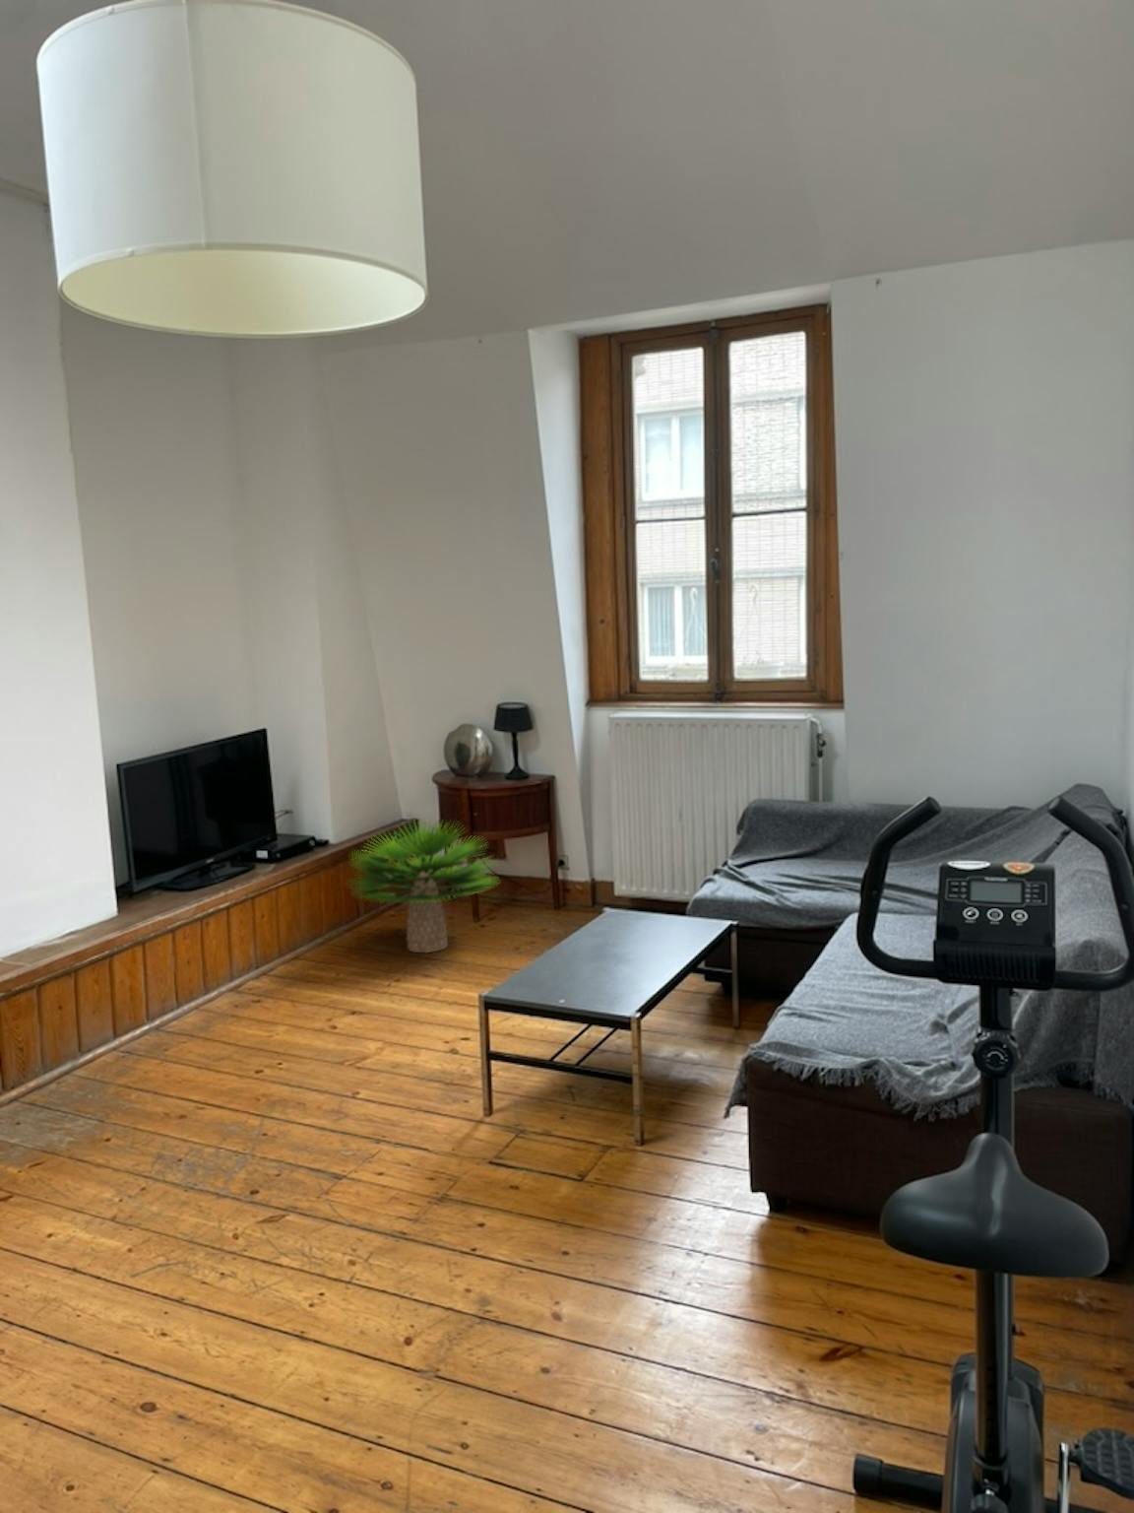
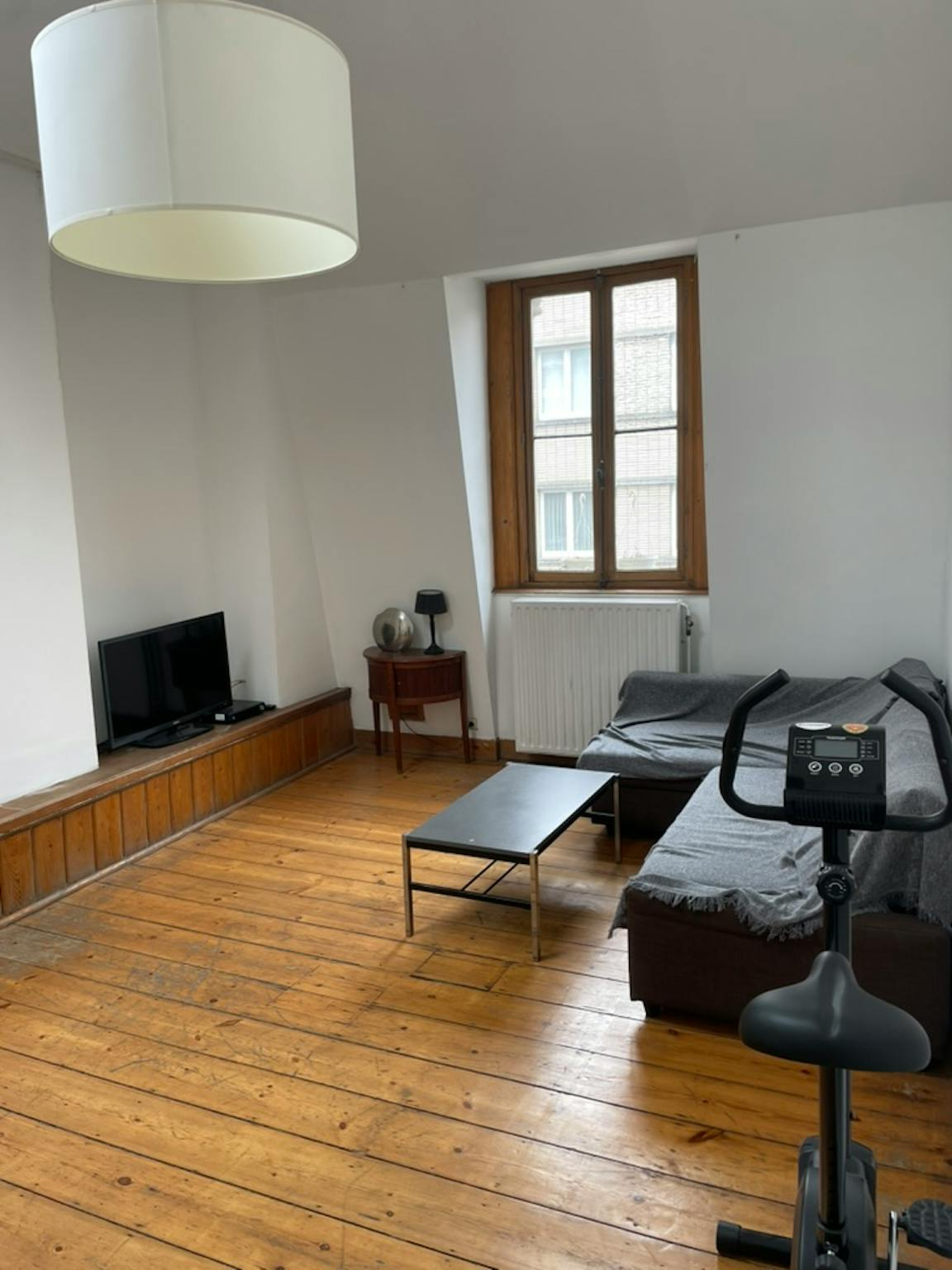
- potted plant (423, 880)
